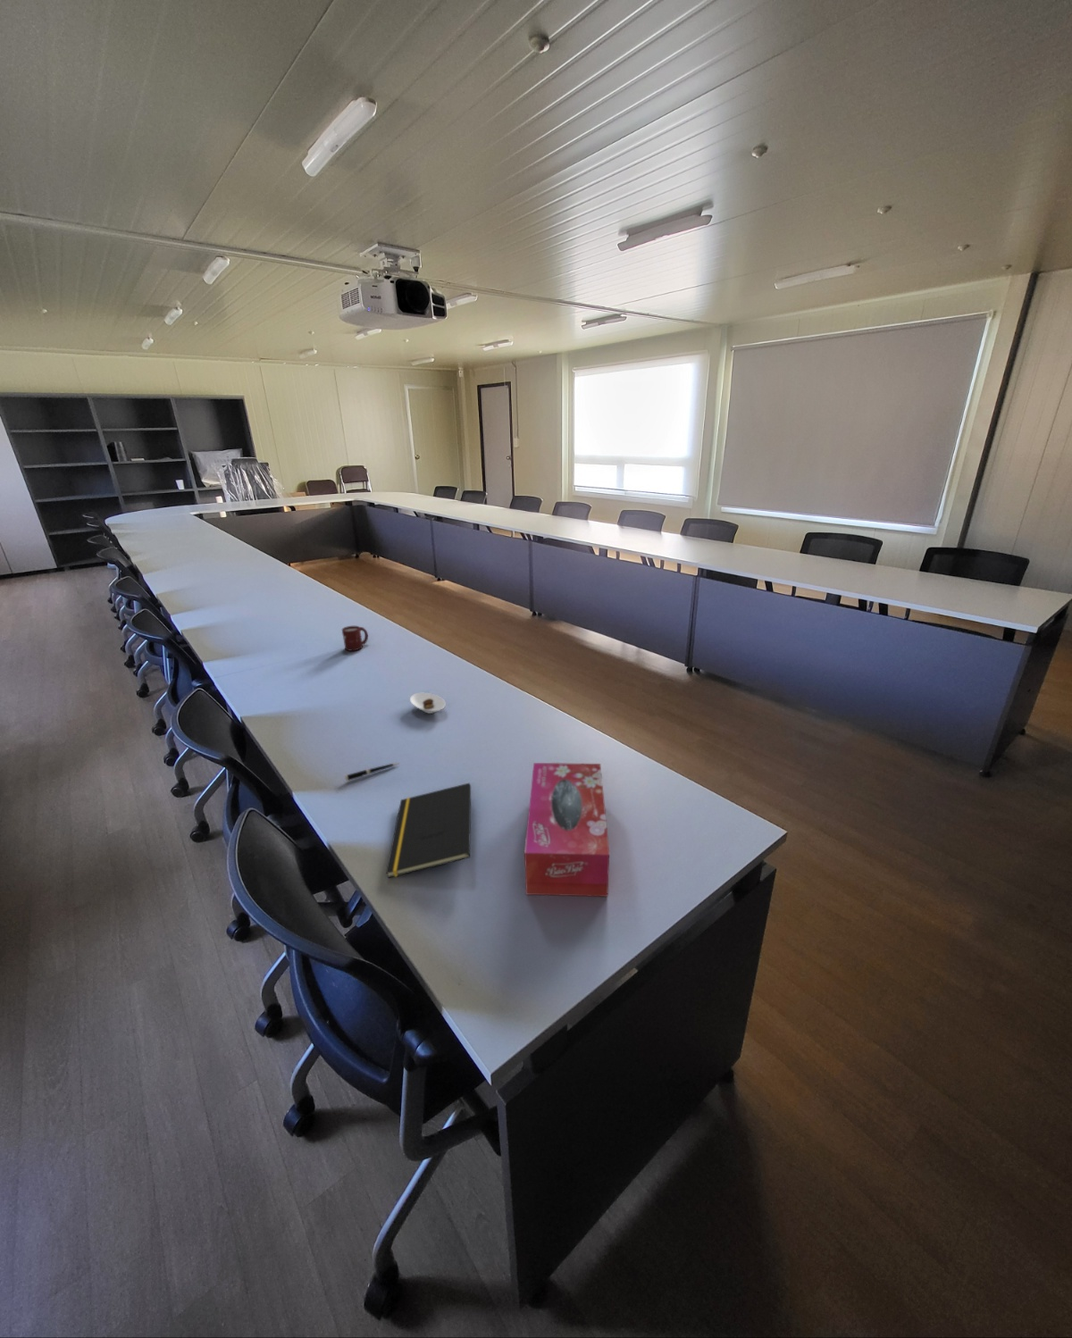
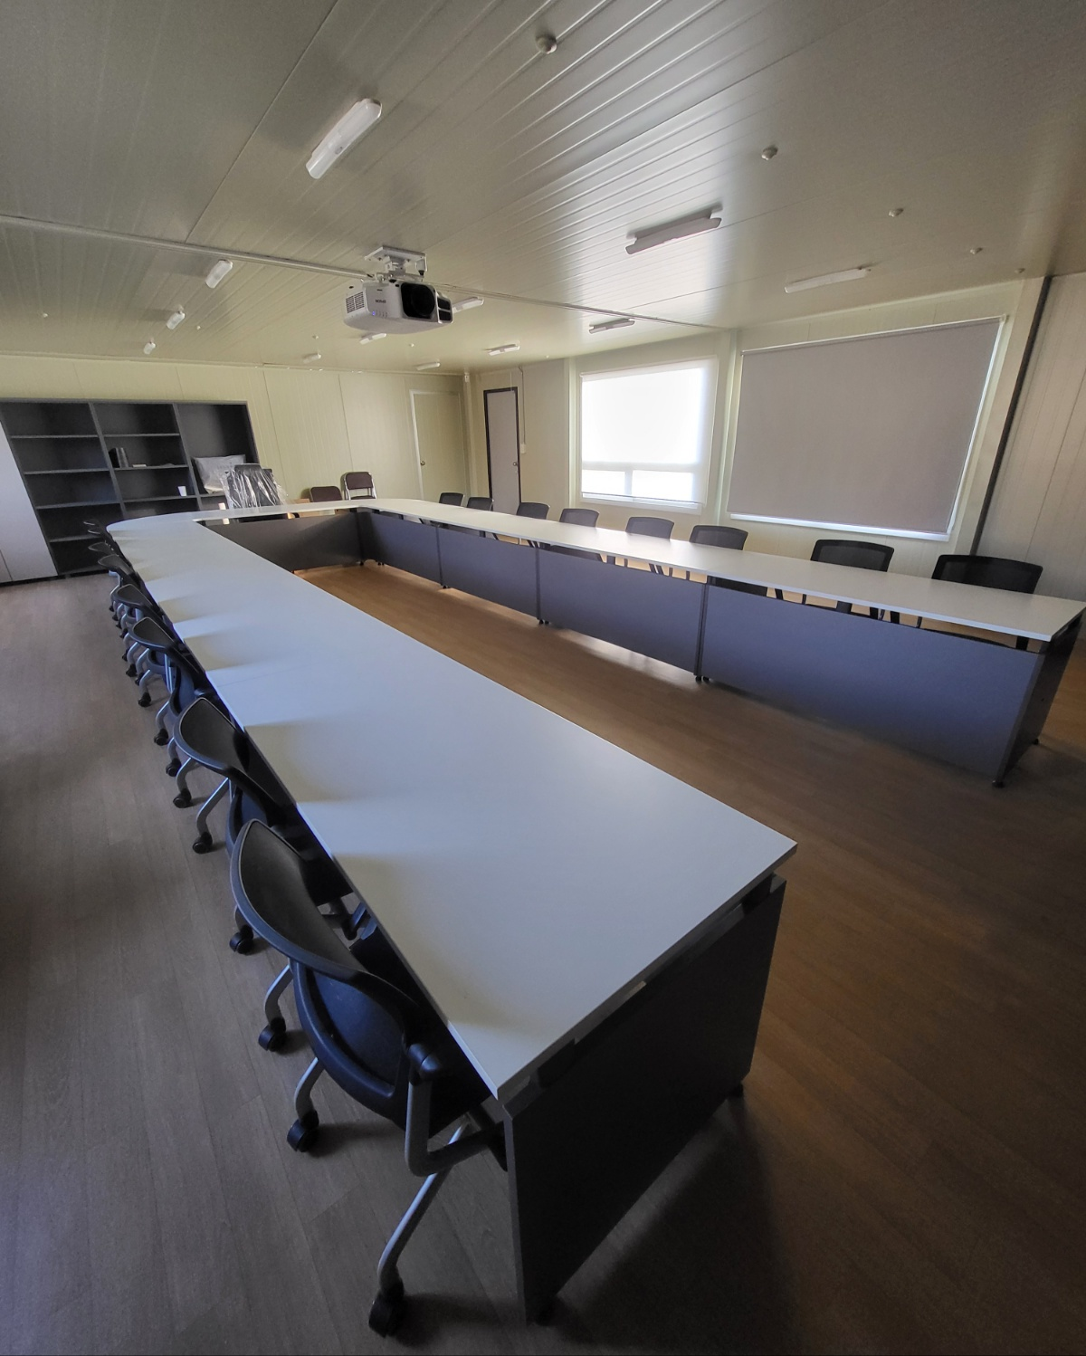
- tissue box (567, 823)
- saucer (428, 703)
- notepad (432, 826)
- pen (373, 769)
- cup (356, 637)
